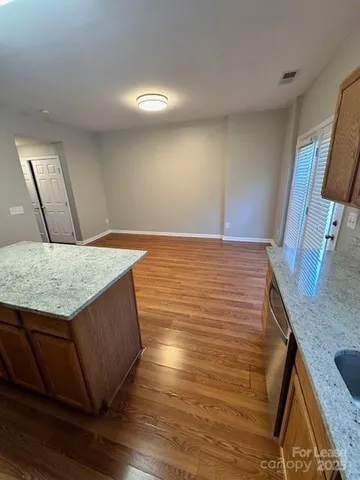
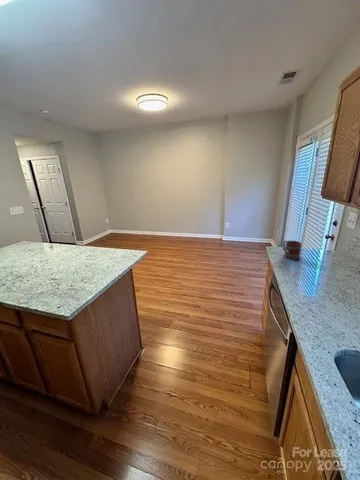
+ mug (290, 248)
